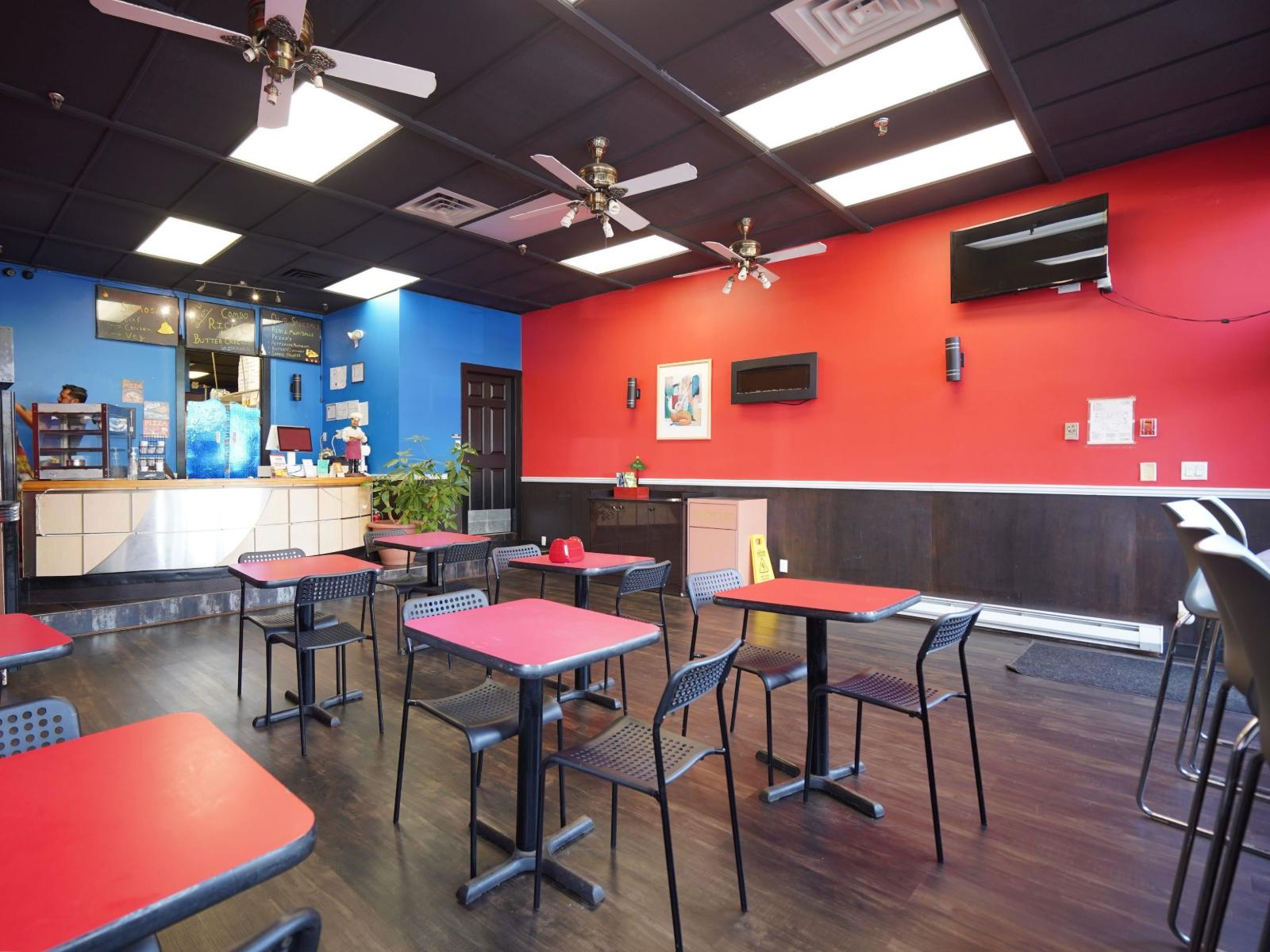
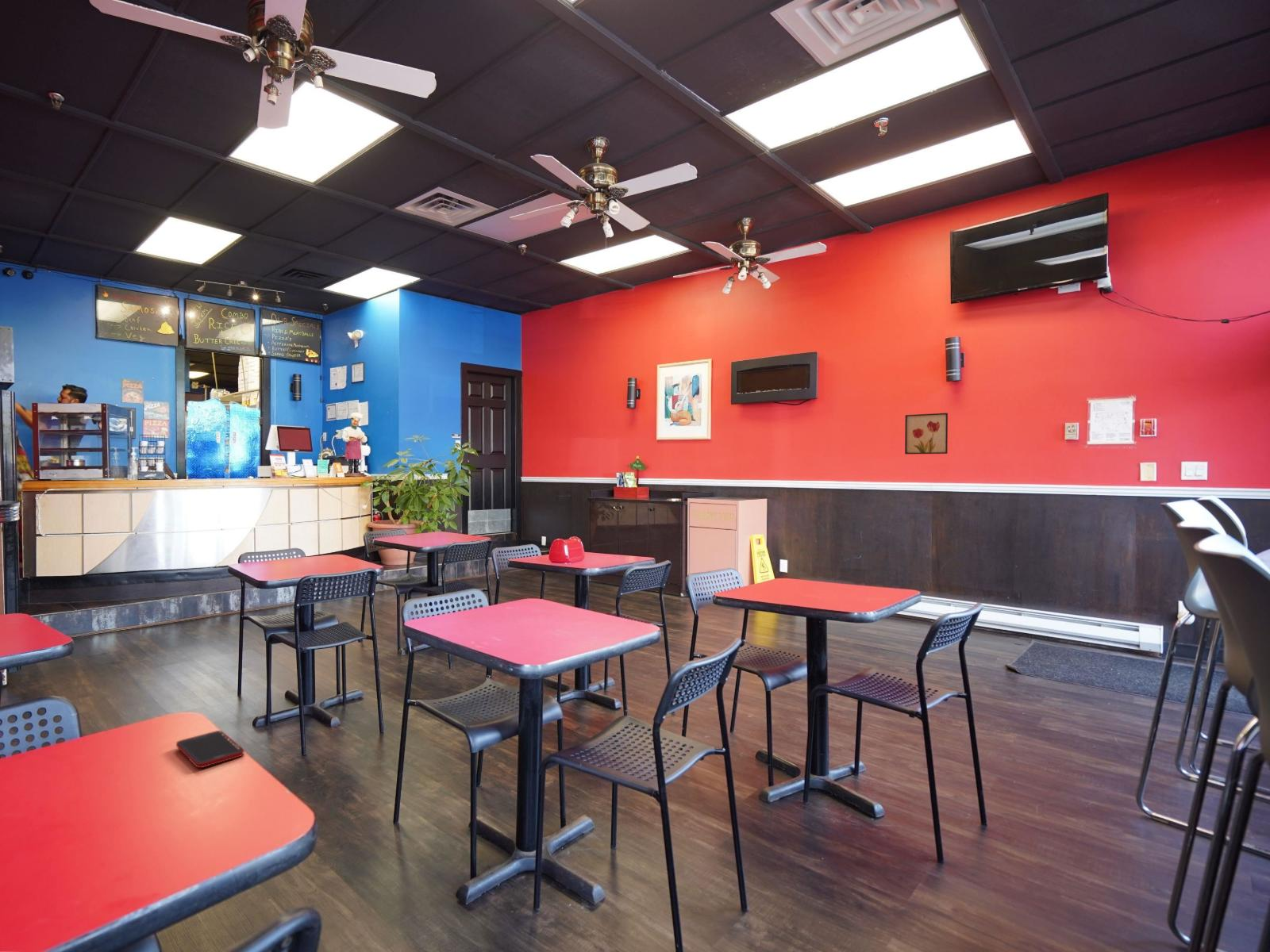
+ wall art (926, 434)
+ cell phone (210, 748)
